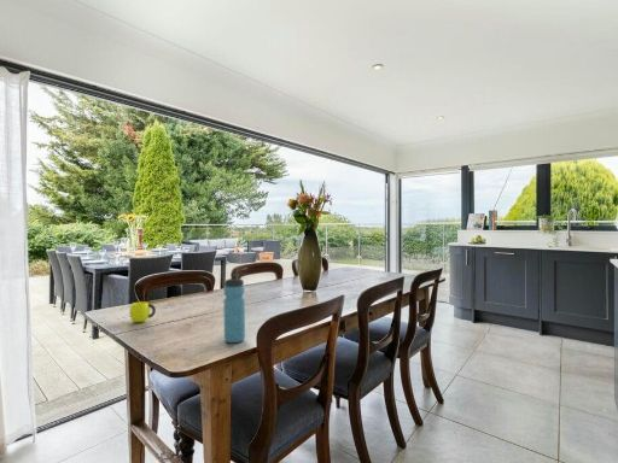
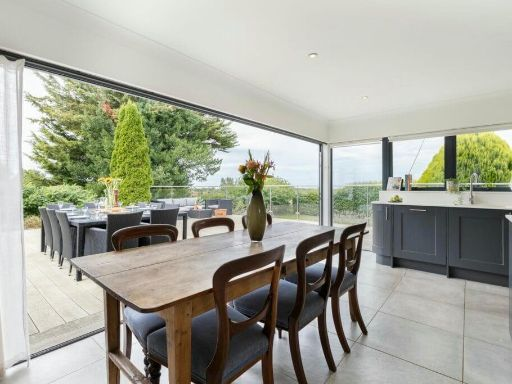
- cup (142, 311)
- water bottle (234, 306)
